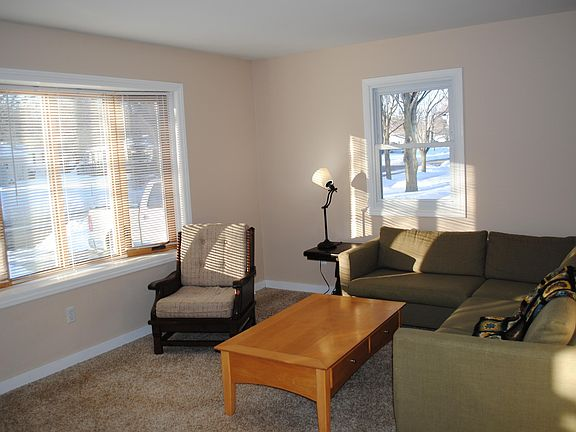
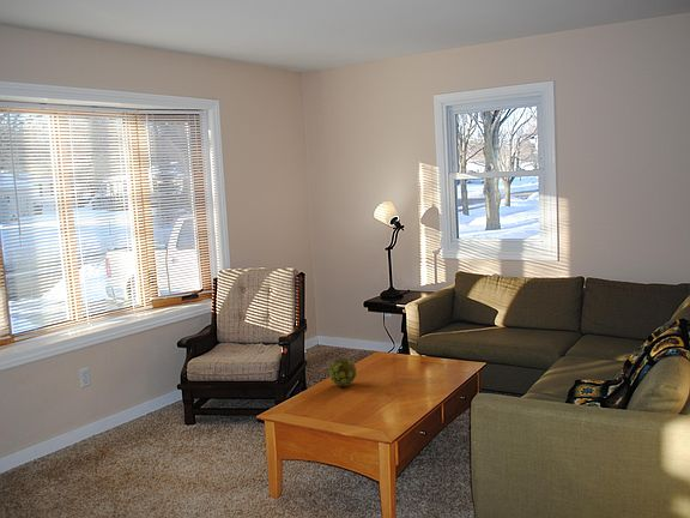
+ decorative ball (341, 372)
